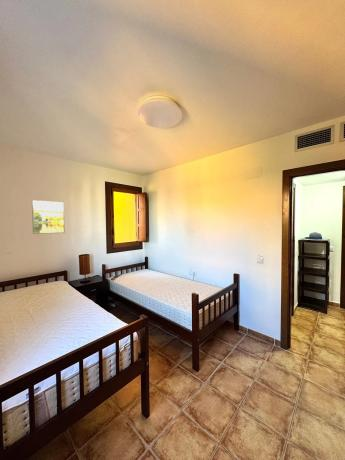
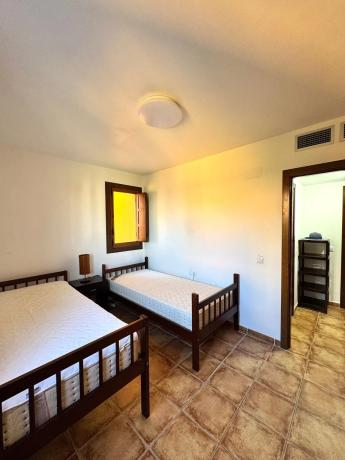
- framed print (49, 217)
